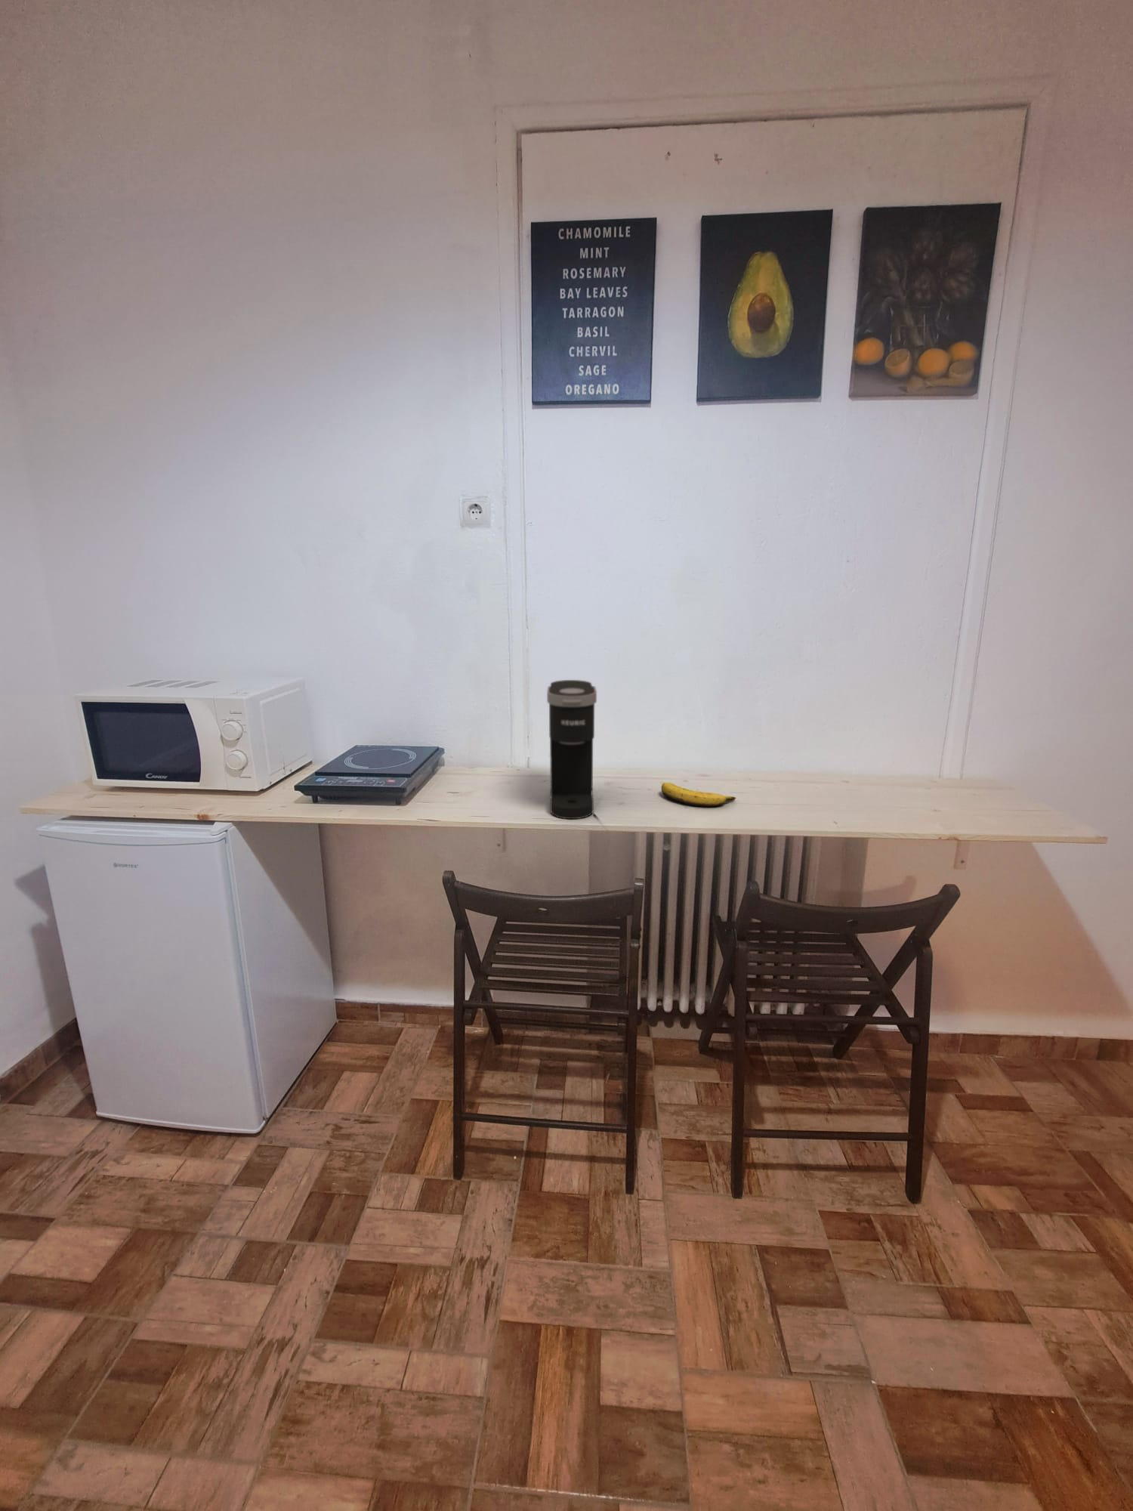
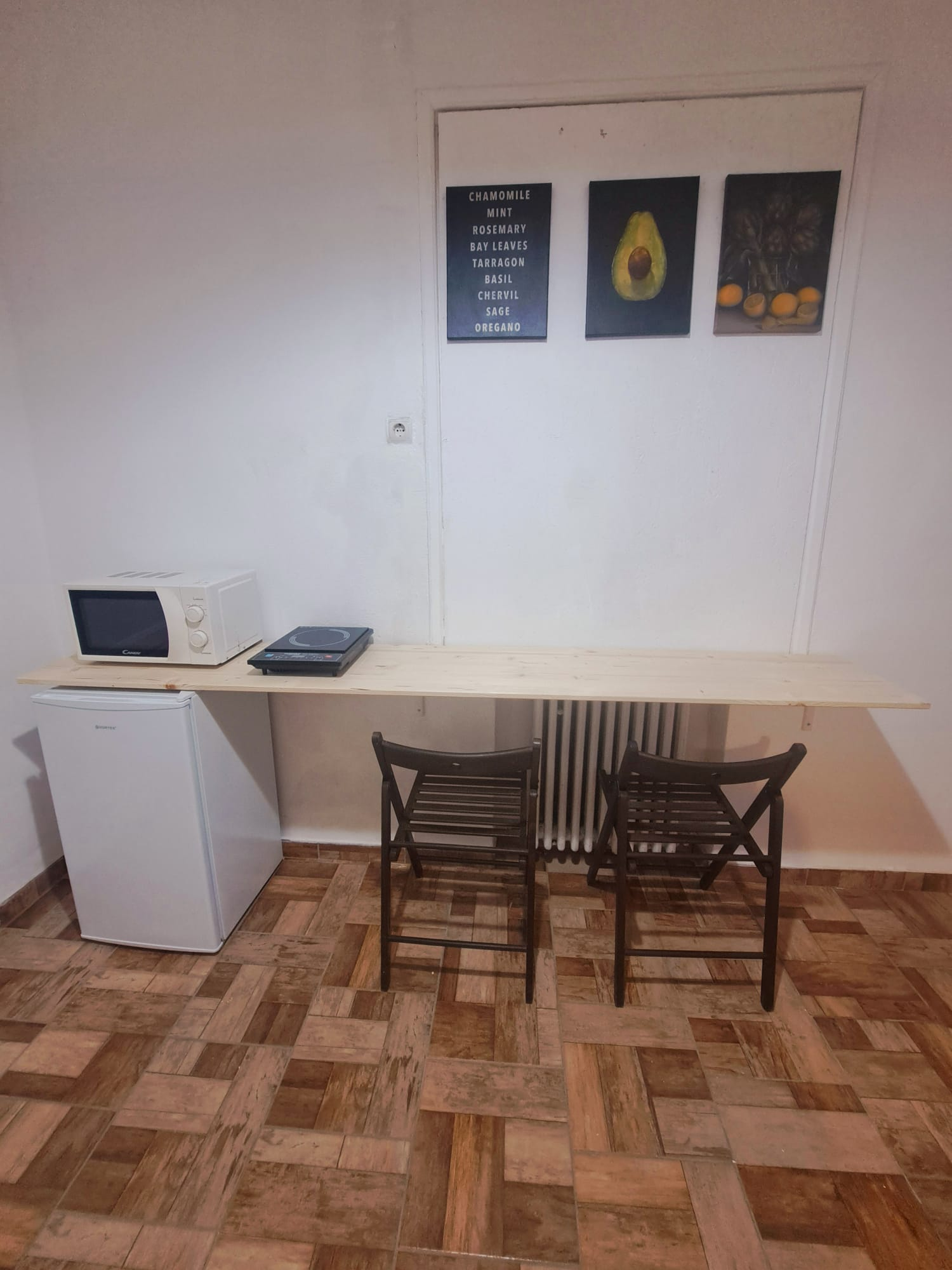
- banana (697, 794)
- coffee maker (571, 744)
